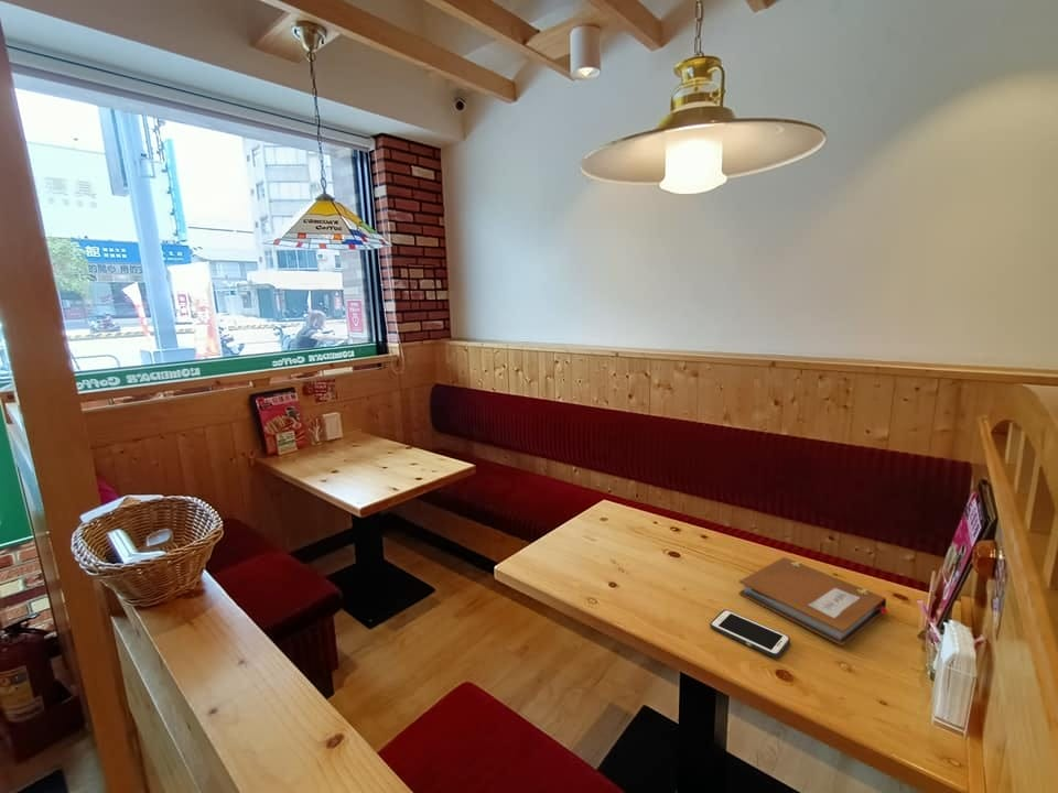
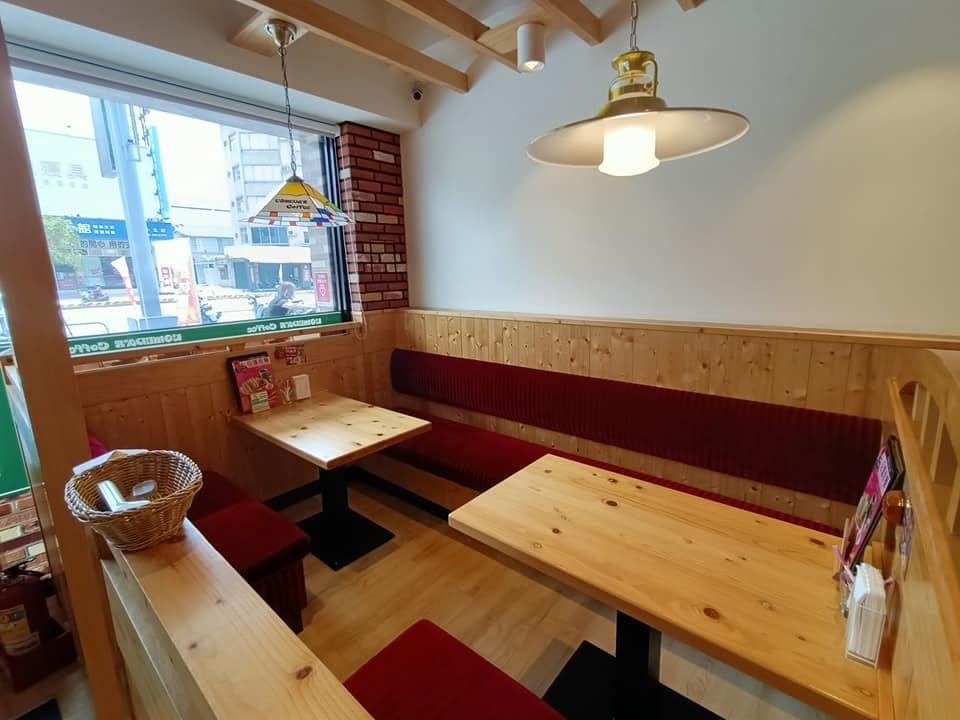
- notebook (812, 596)
- cell phone (748, 632)
